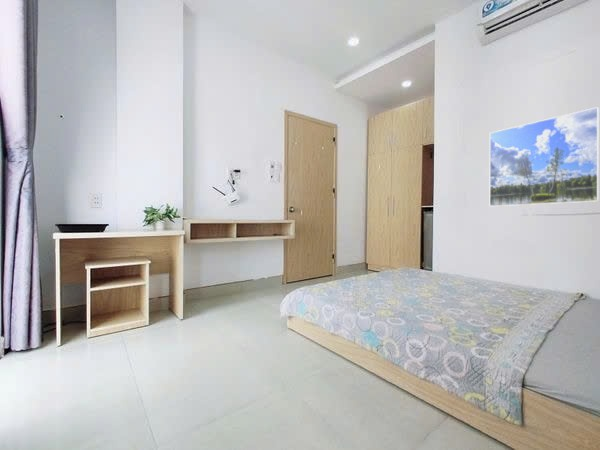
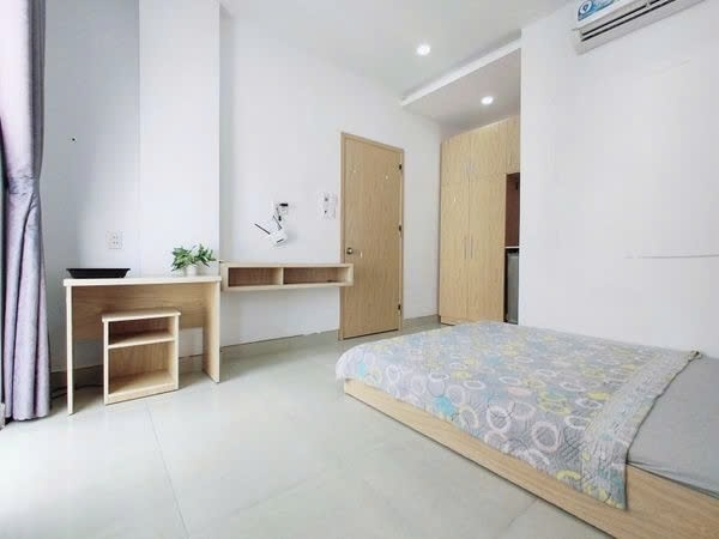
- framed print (537, 162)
